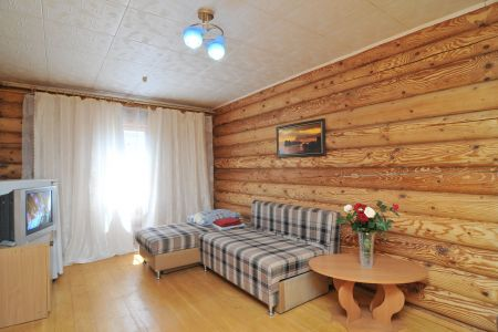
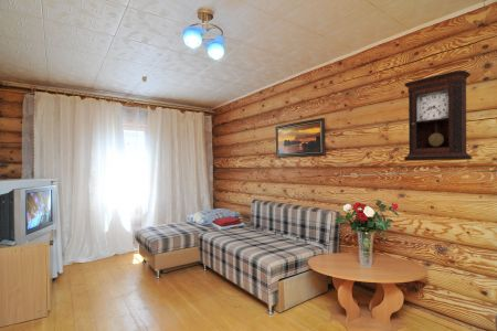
+ pendulum clock (434, 119)
